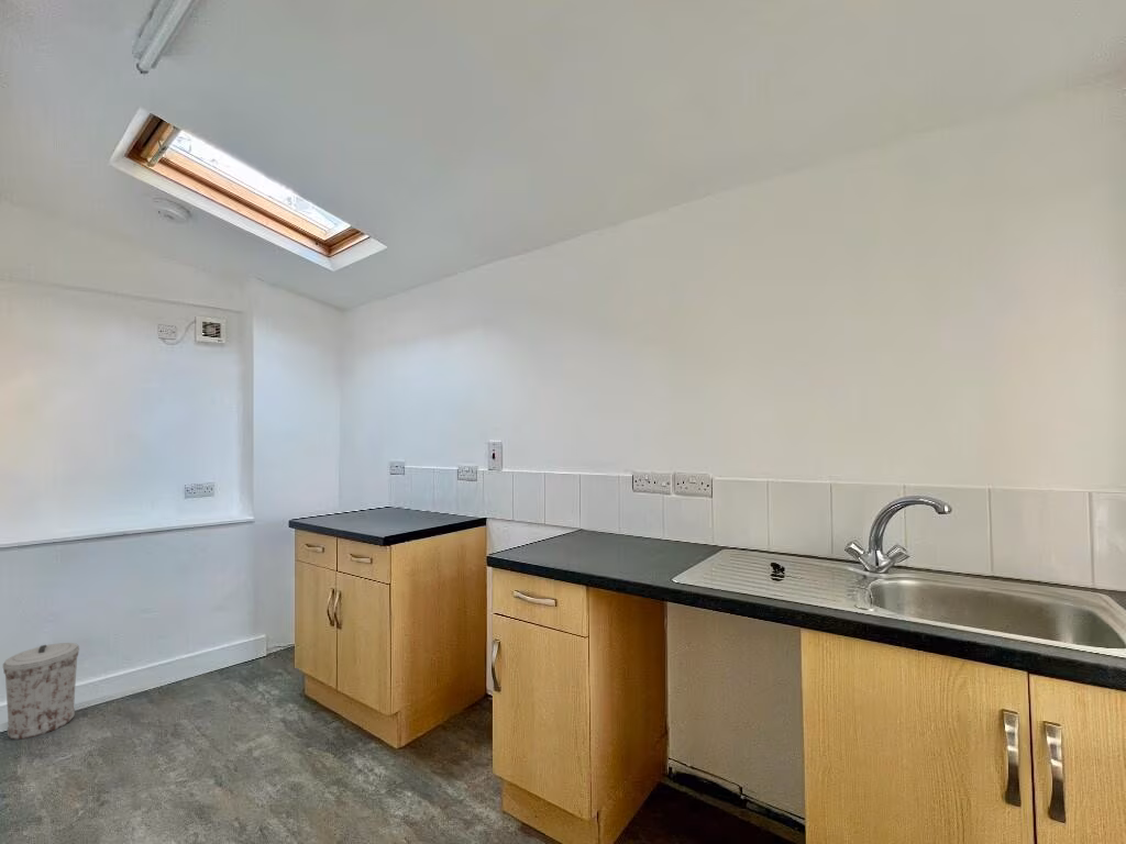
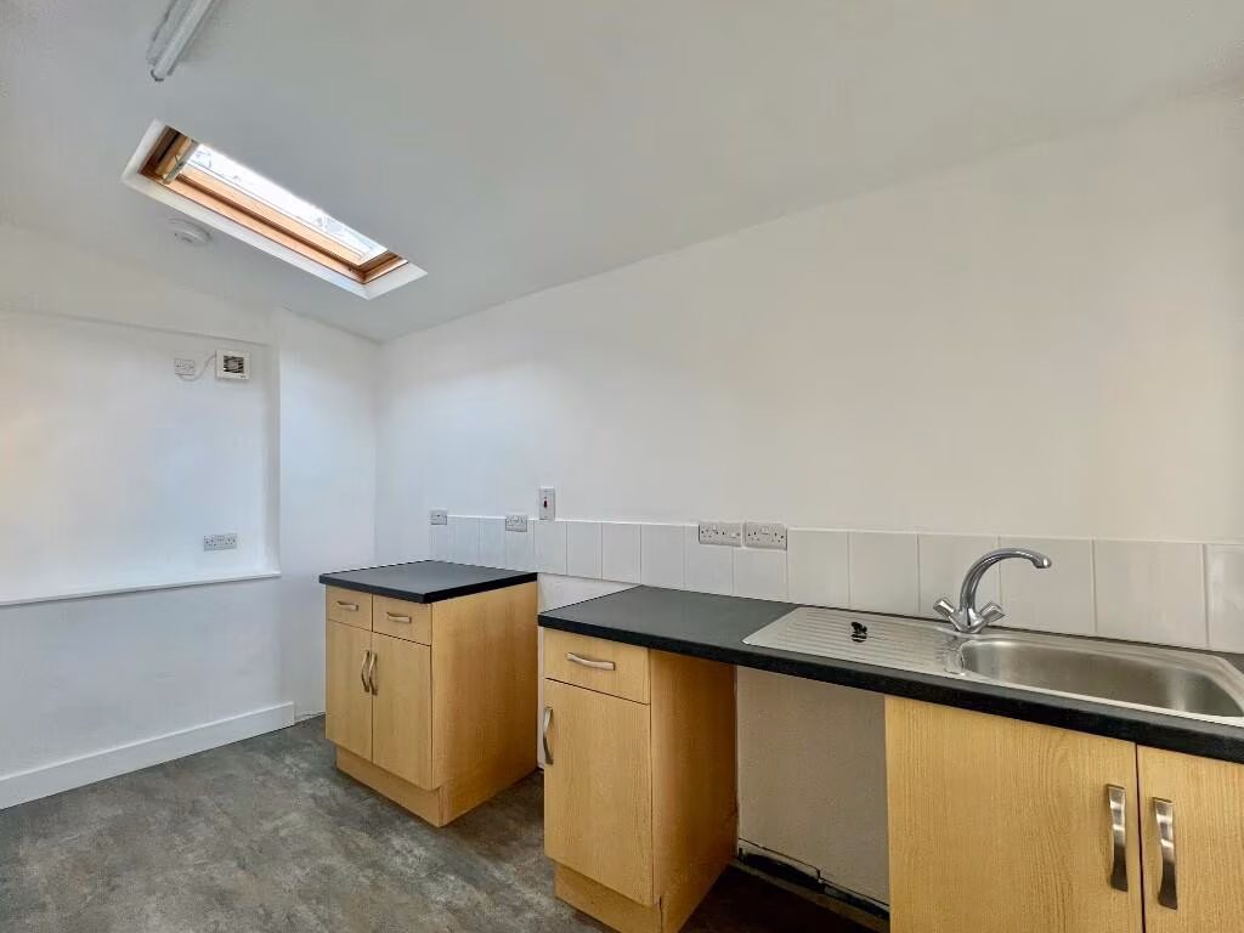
- trash can (42, 686)
